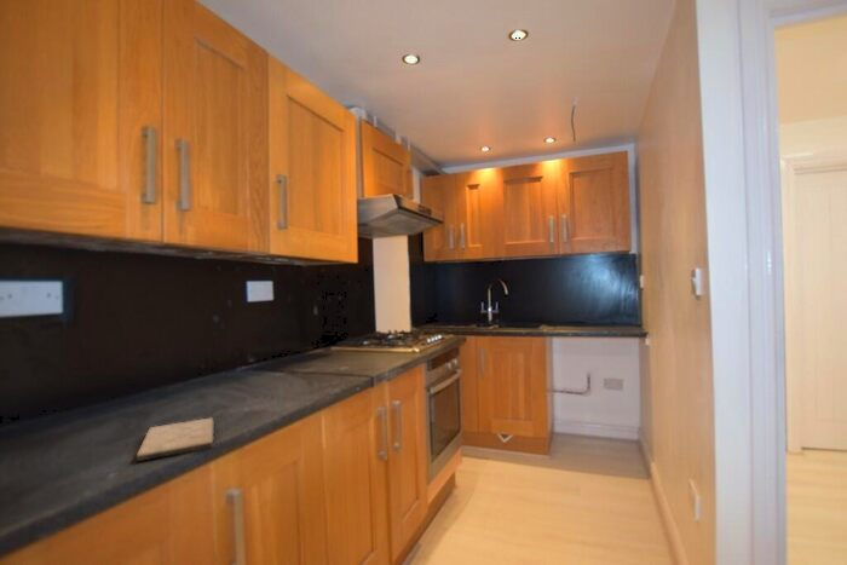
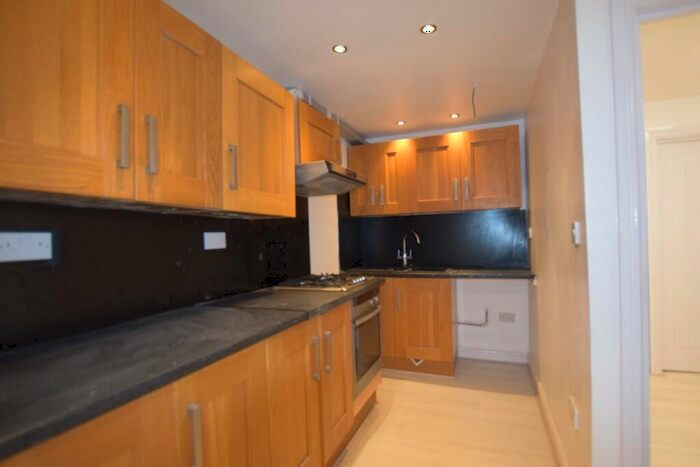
- cutting board (179, 436)
